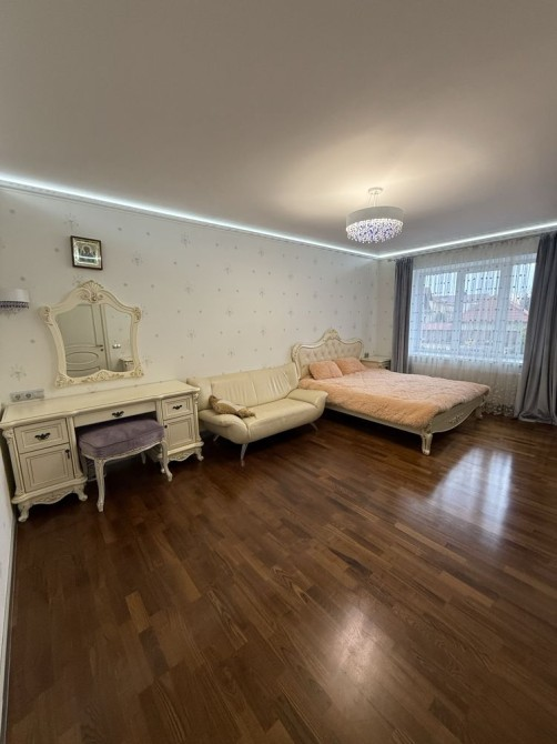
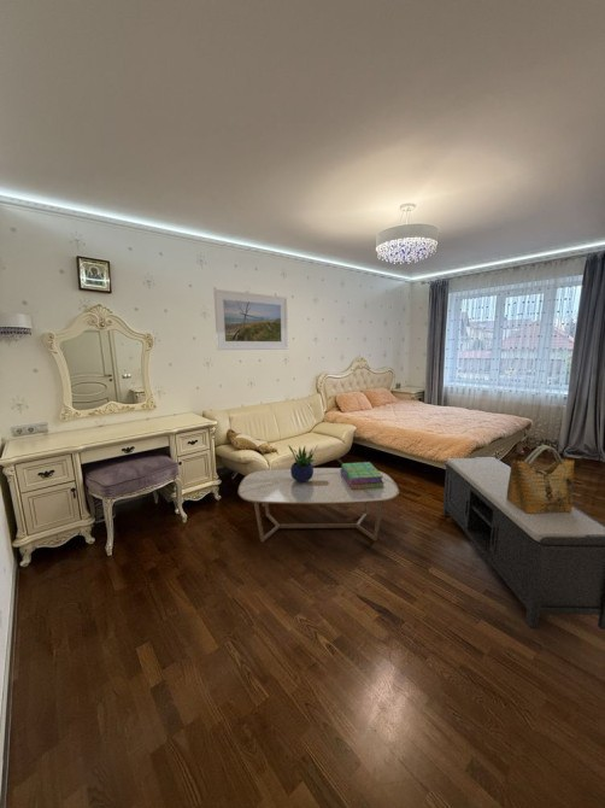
+ potted plant (304, 462)
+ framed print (253, 322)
+ stack of books (360, 474)
+ grocery bag (540, 475)
+ bench (507, 522)
+ coffee table (317, 503)
